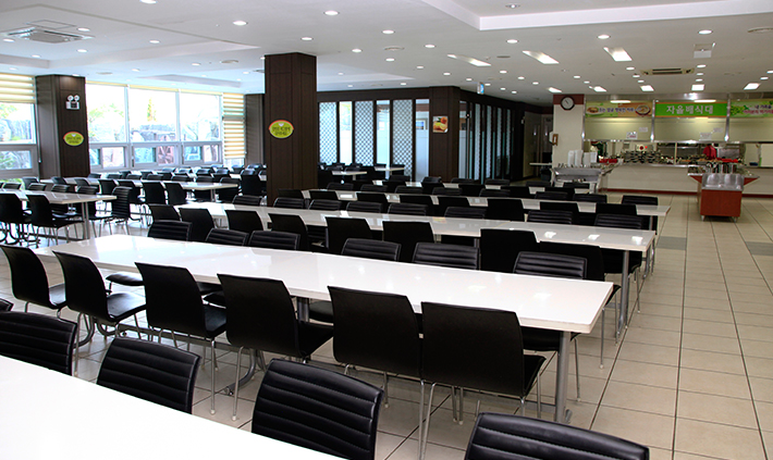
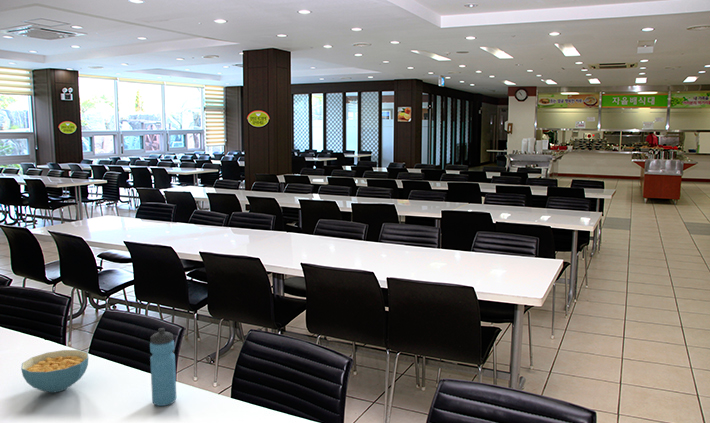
+ water bottle (163, 365)
+ cereal bowl (56, 374)
